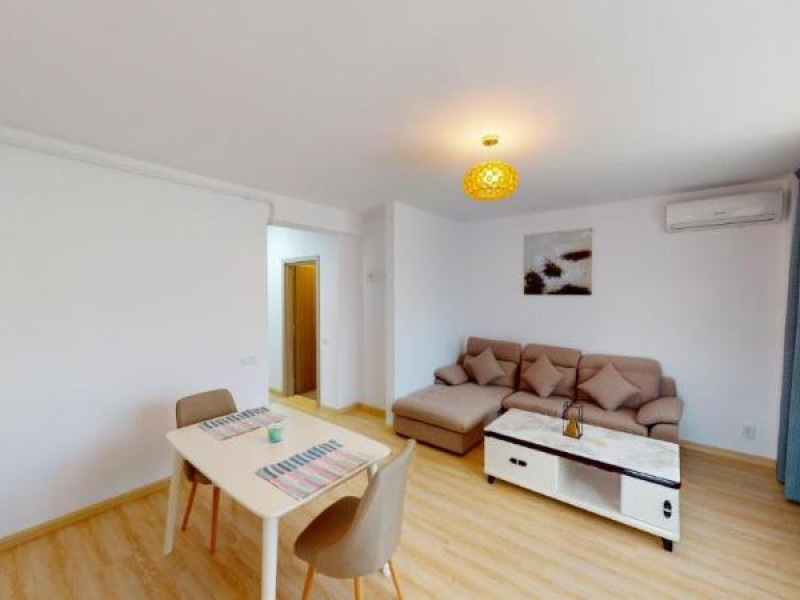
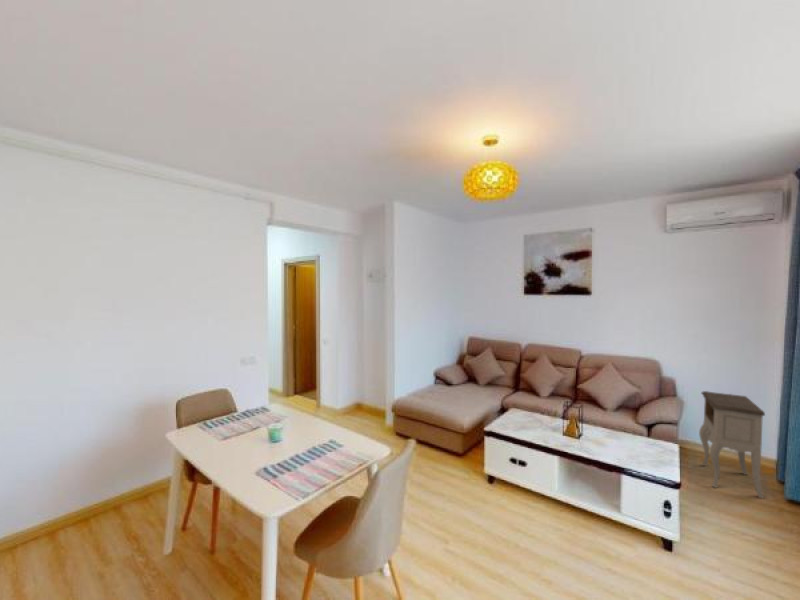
+ nightstand (728, 440)
